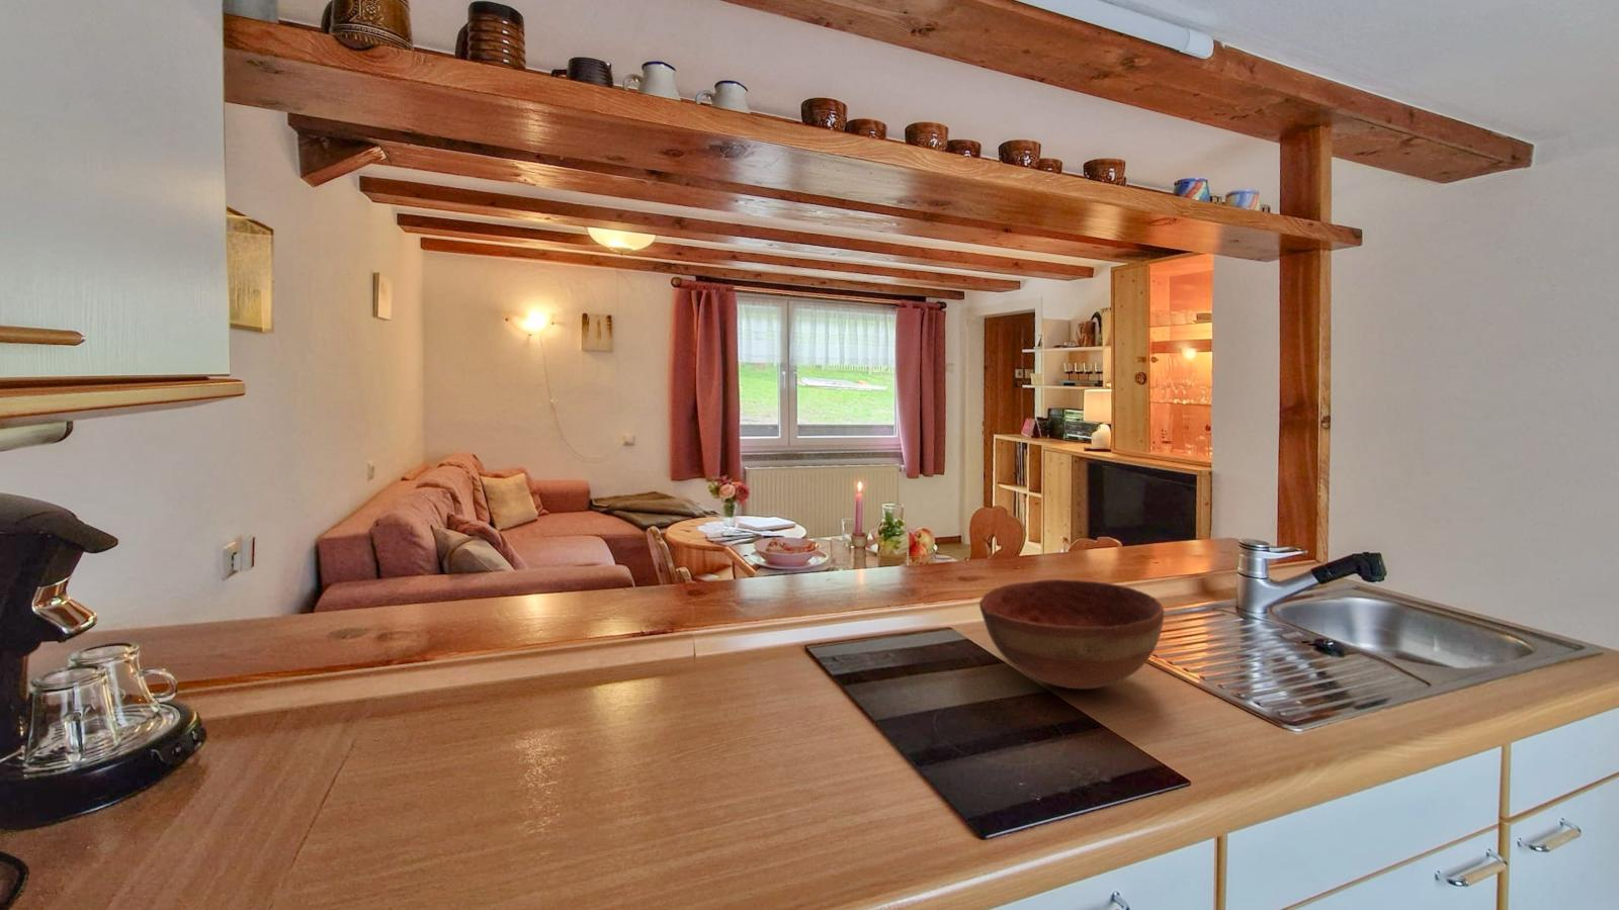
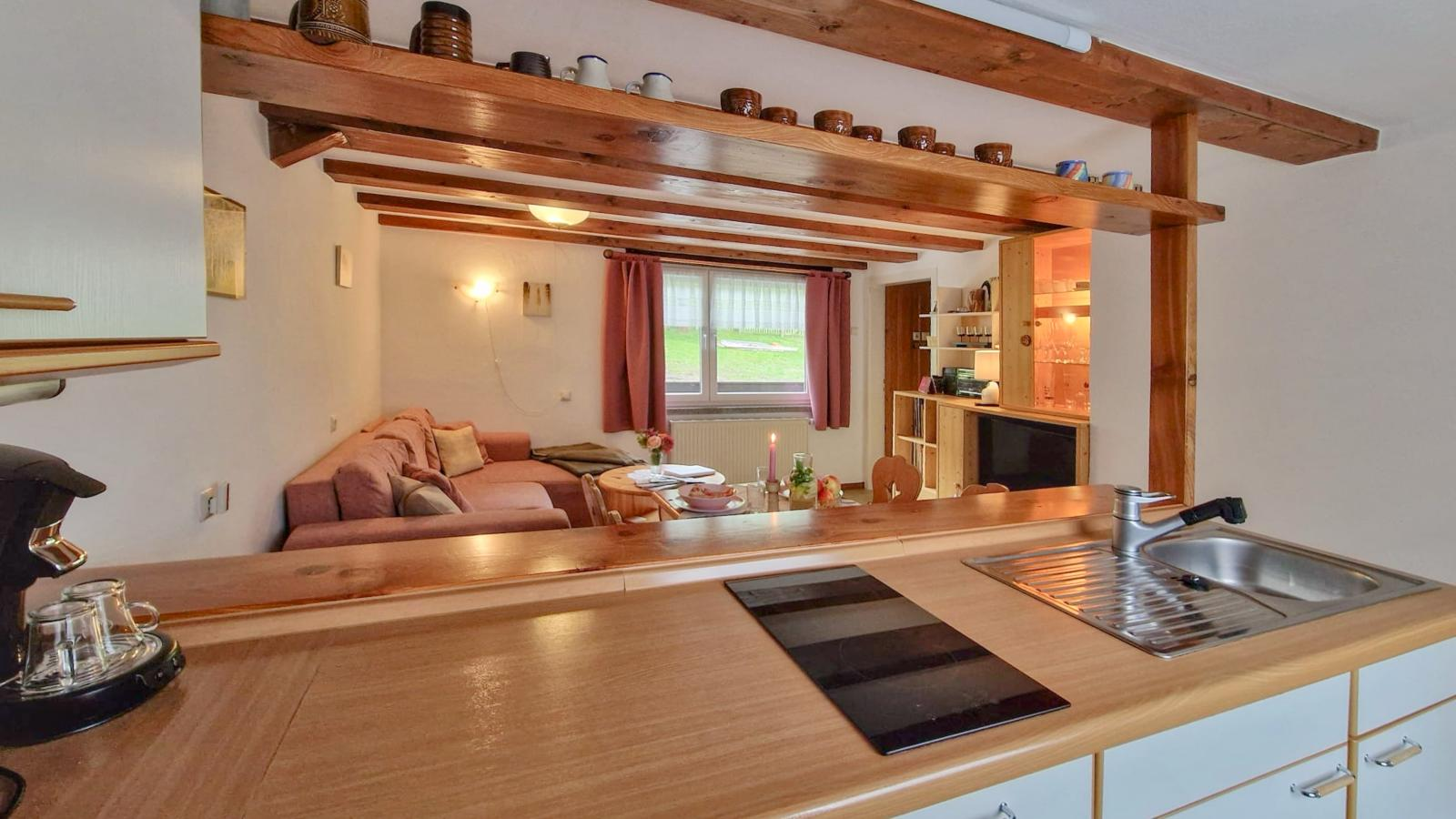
- bowl (1067, 639)
